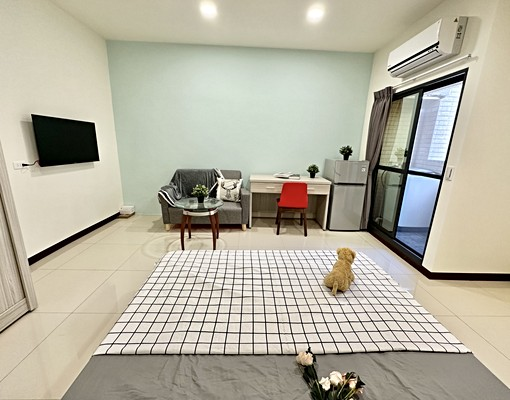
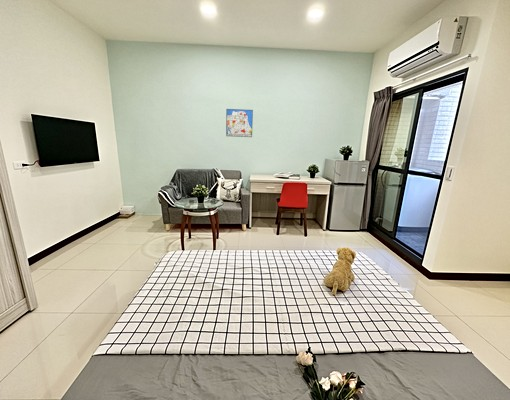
+ wall art (239, 123)
